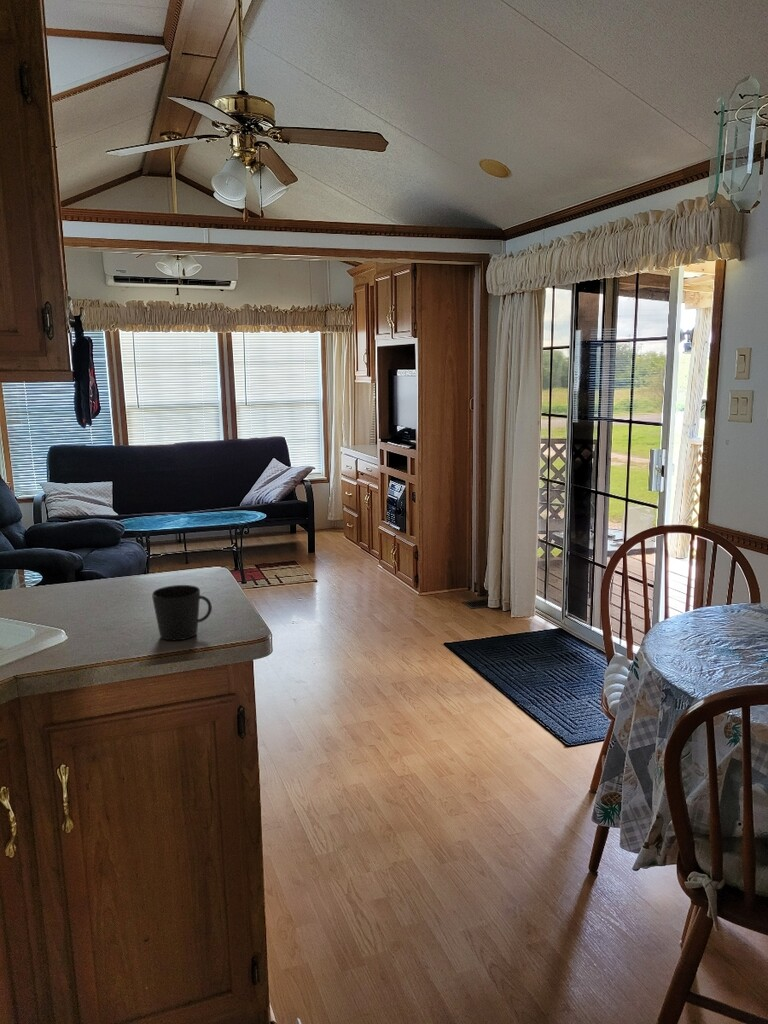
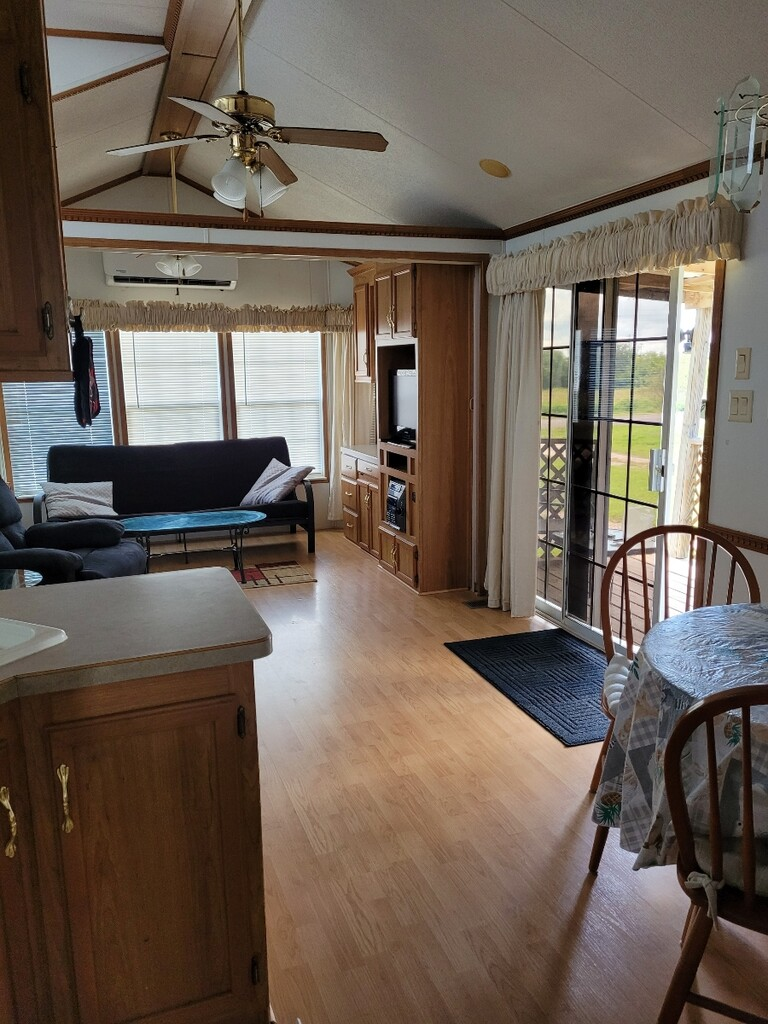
- cup (183, 612)
